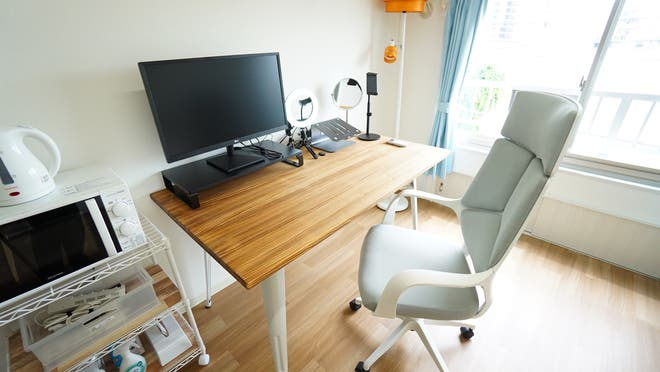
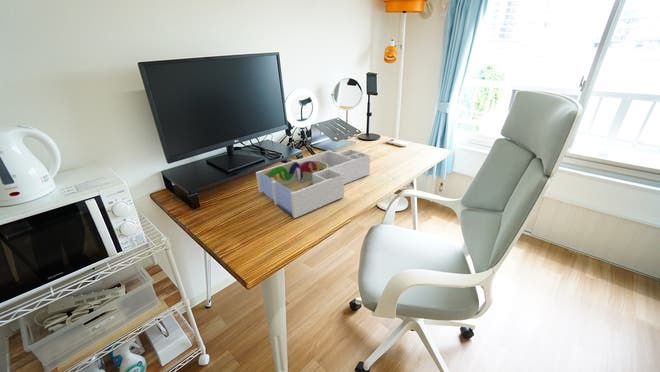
+ desk organizer (322, 175)
